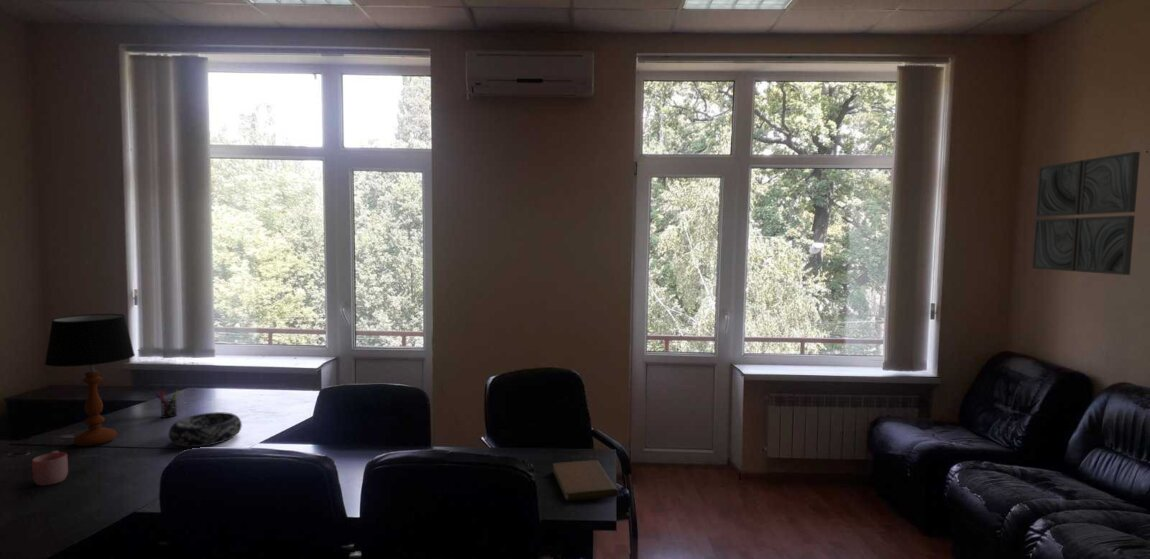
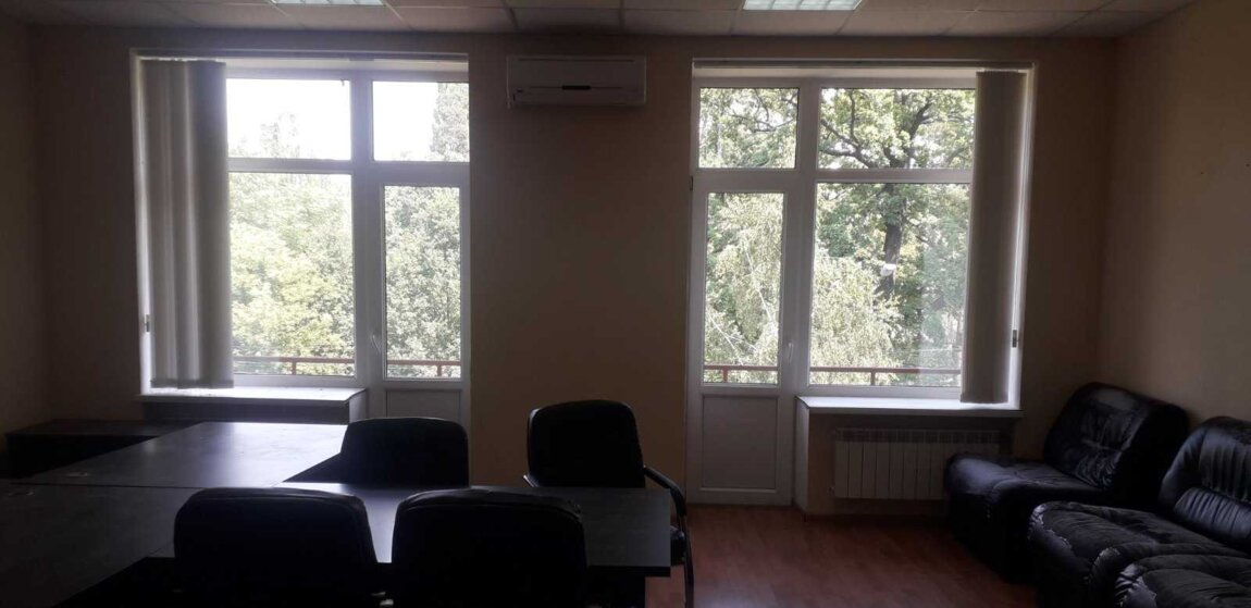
- notebook (583, 479)
- pen holder (168, 402)
- wall art (1080, 214)
- mug (51, 467)
- table lamp (92, 379)
- decorative bowl (206, 429)
